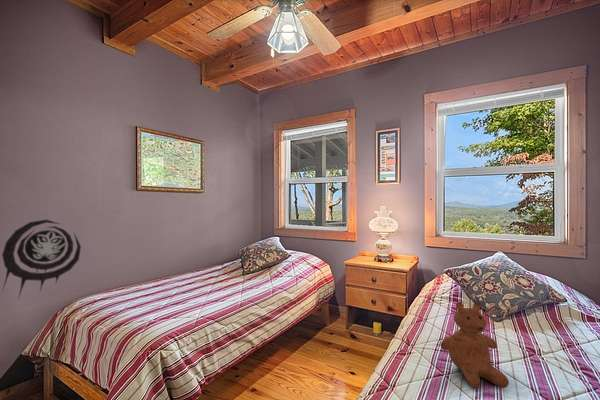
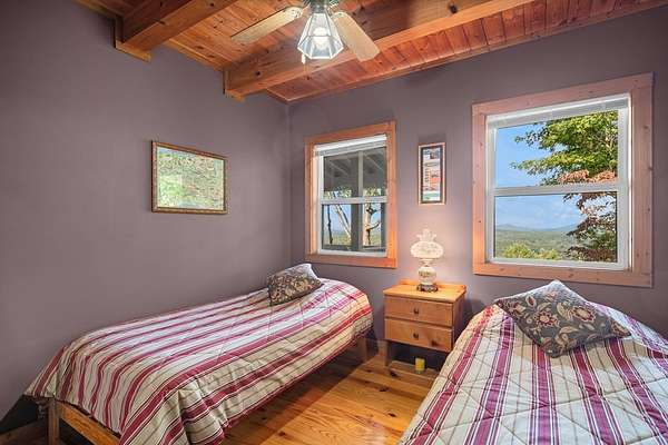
- teddy bear (475, 340)
- wall ornament (45, 256)
